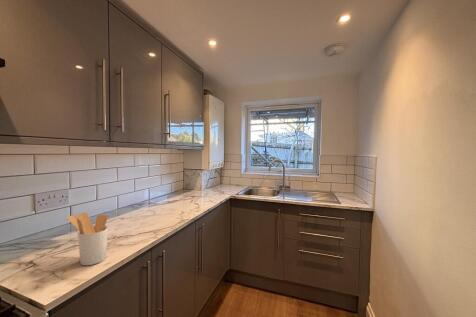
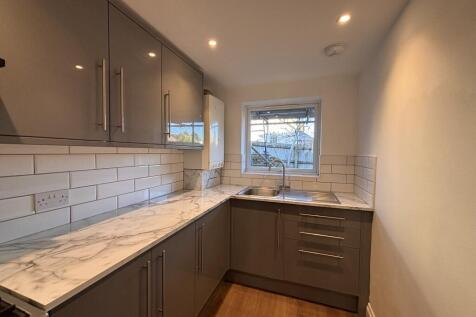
- utensil holder (88, 236)
